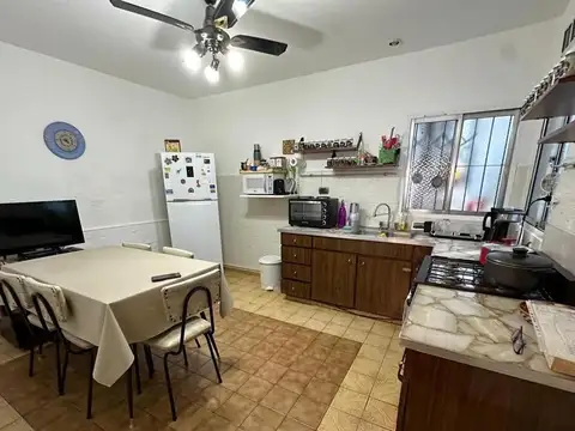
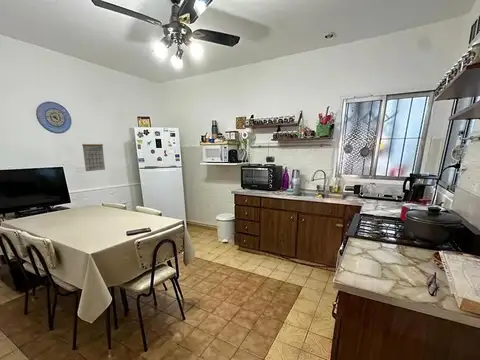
+ calendar (93, 154)
